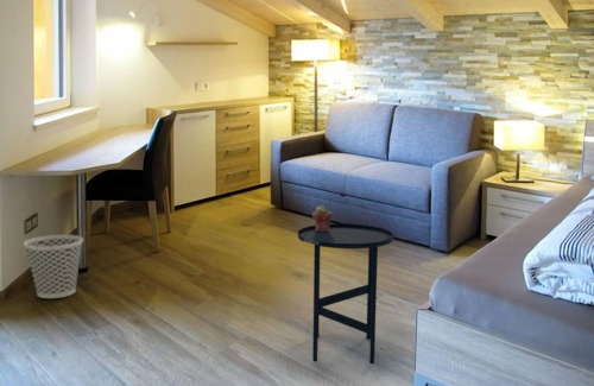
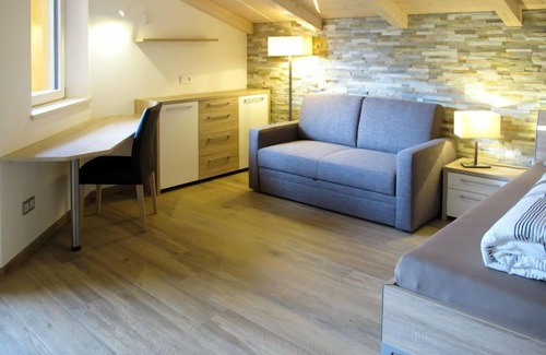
- wastebasket (55, 266)
- potted succulent (322, 217)
- side table (343, 292)
